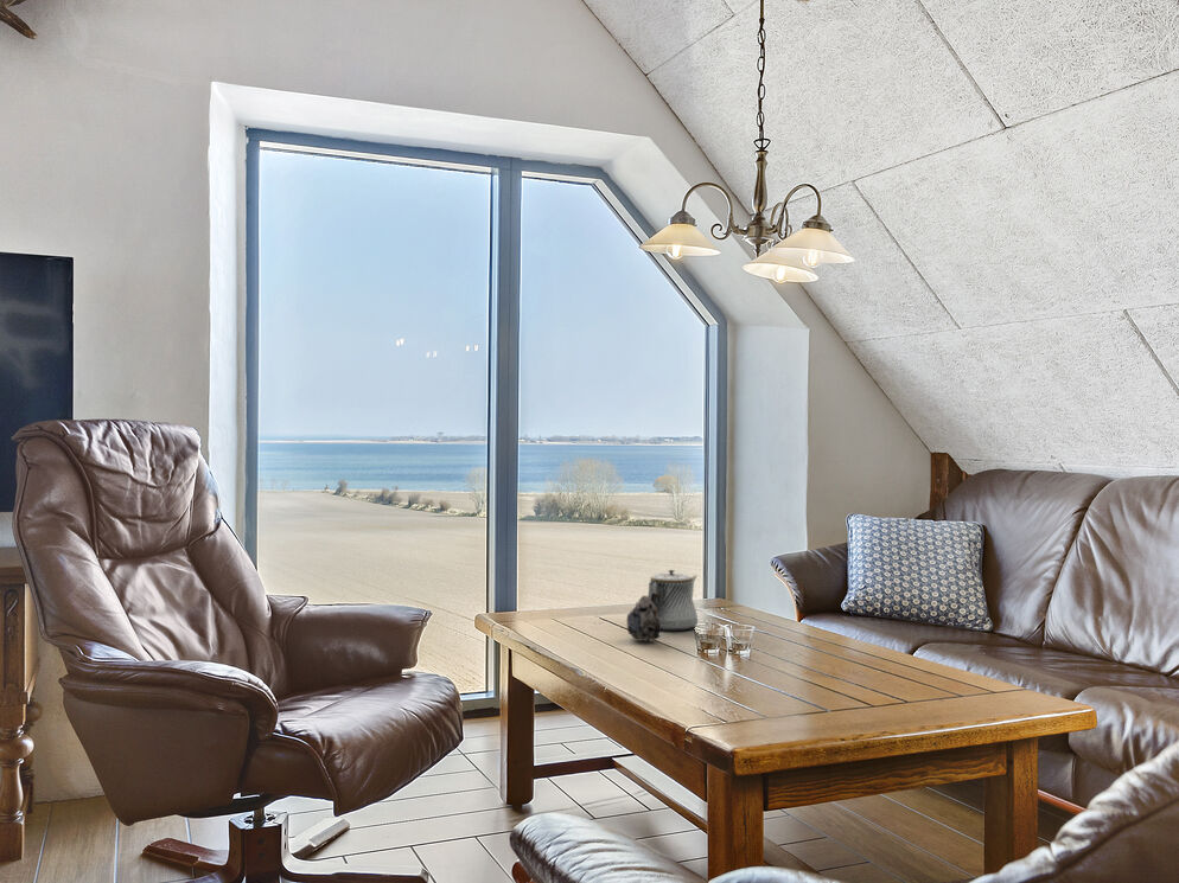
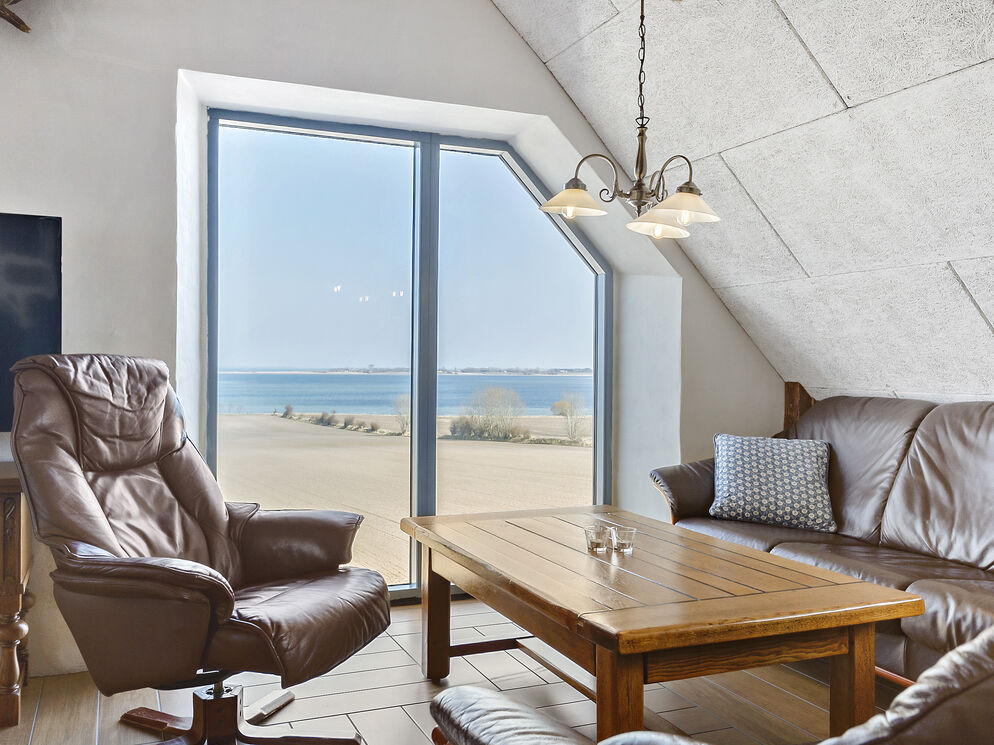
- decorative skull (643, 618)
- teapot (671, 597)
